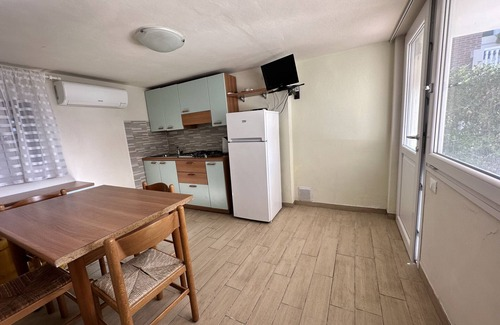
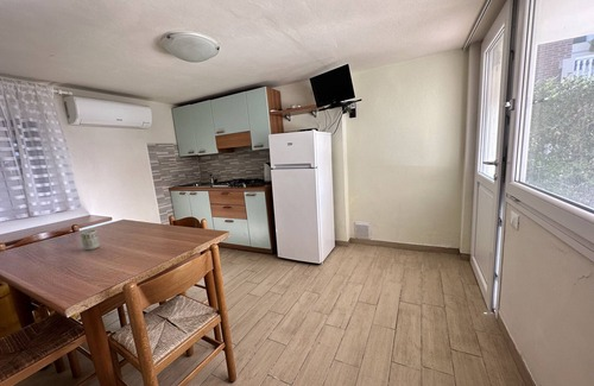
+ cup (89, 240)
